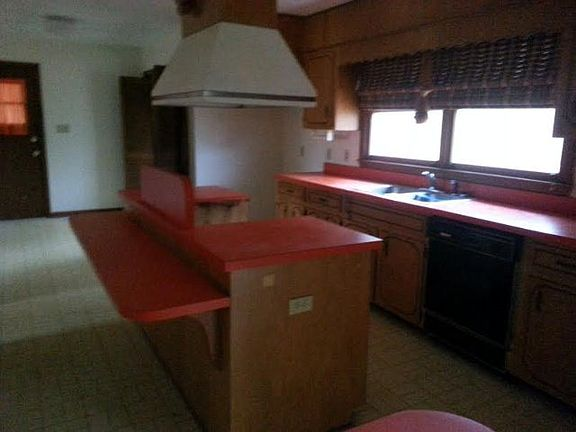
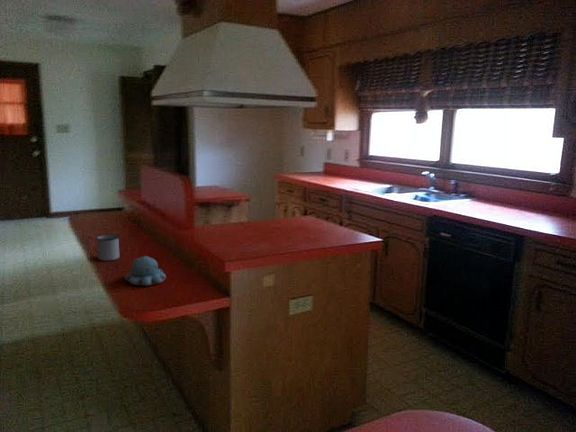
+ mug (104, 248)
+ candle (145, 267)
